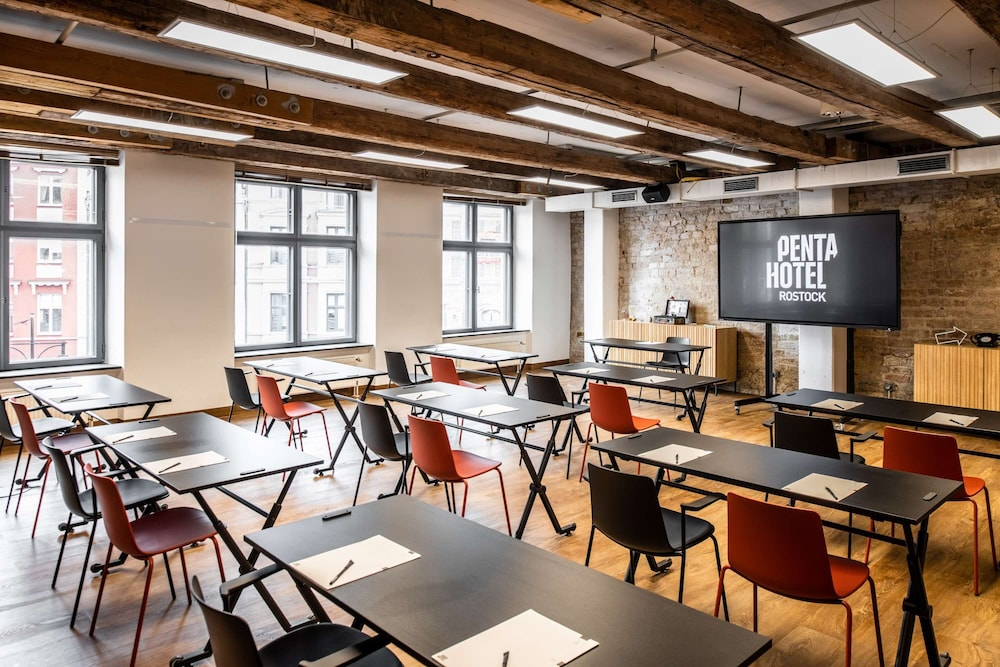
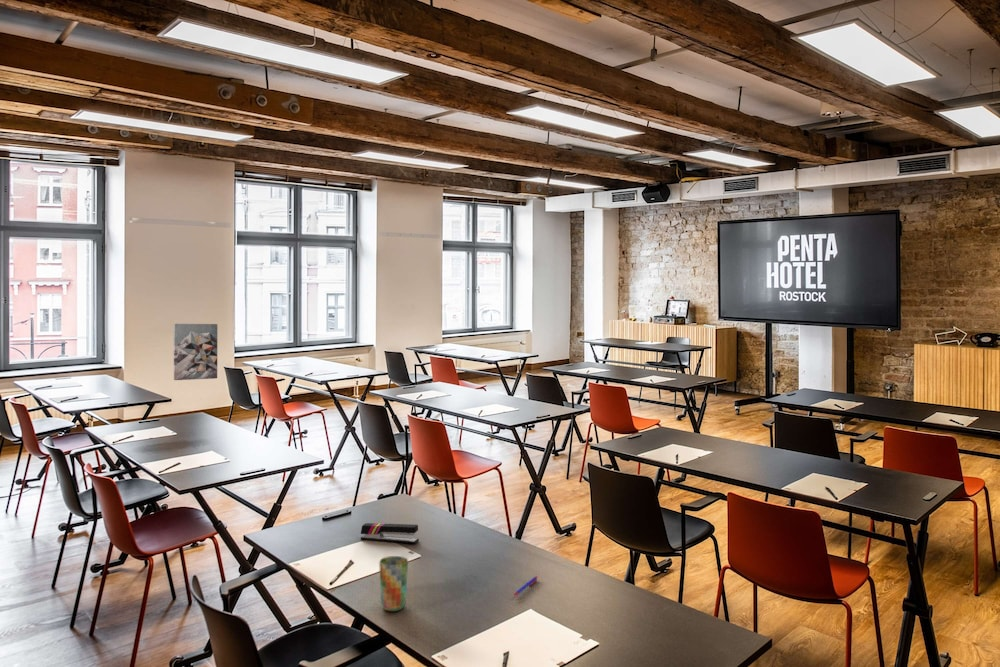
+ pen (525, 585)
+ stapler (389, 531)
+ cup (393, 583)
+ wall art (195, 351)
